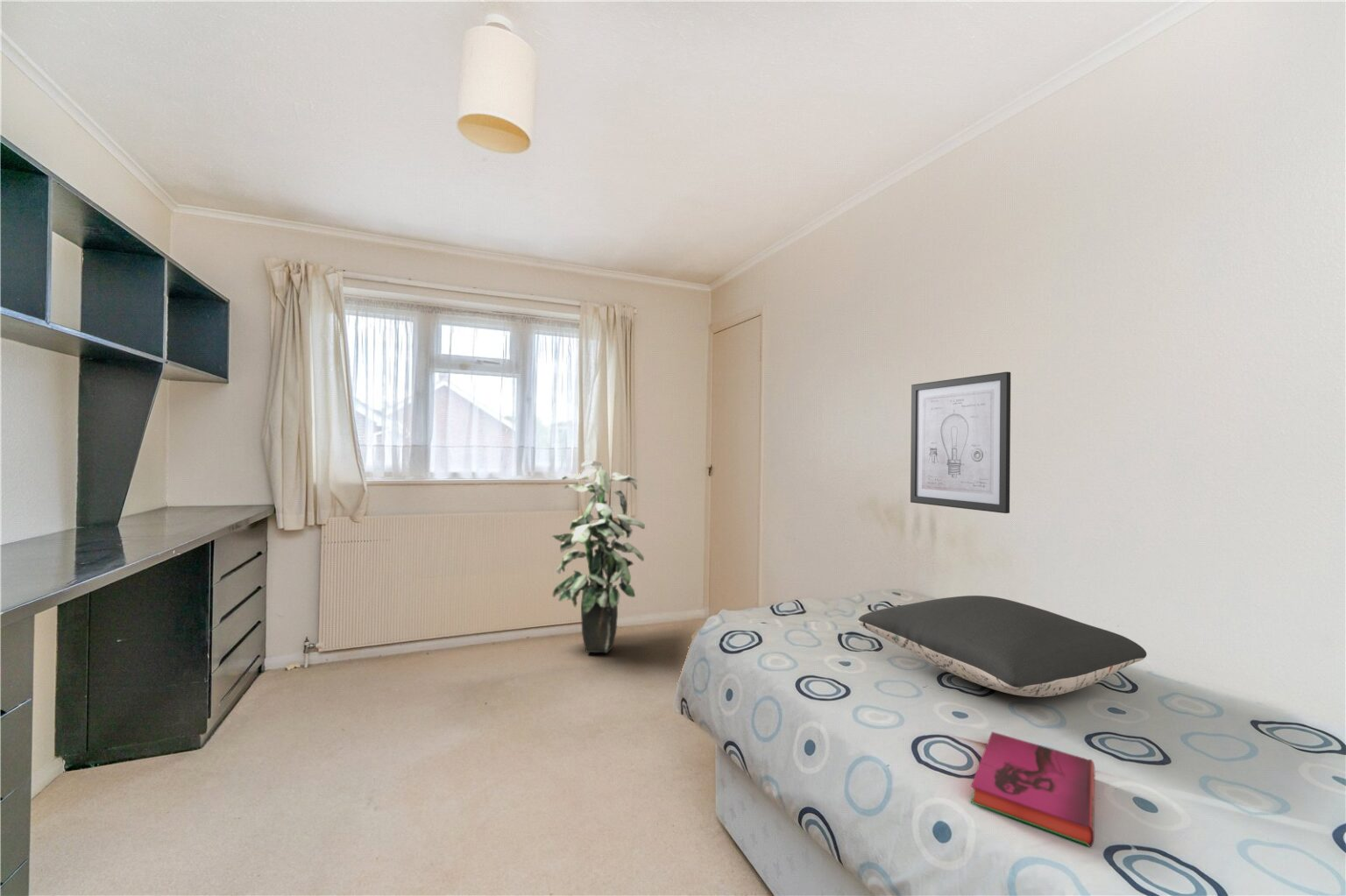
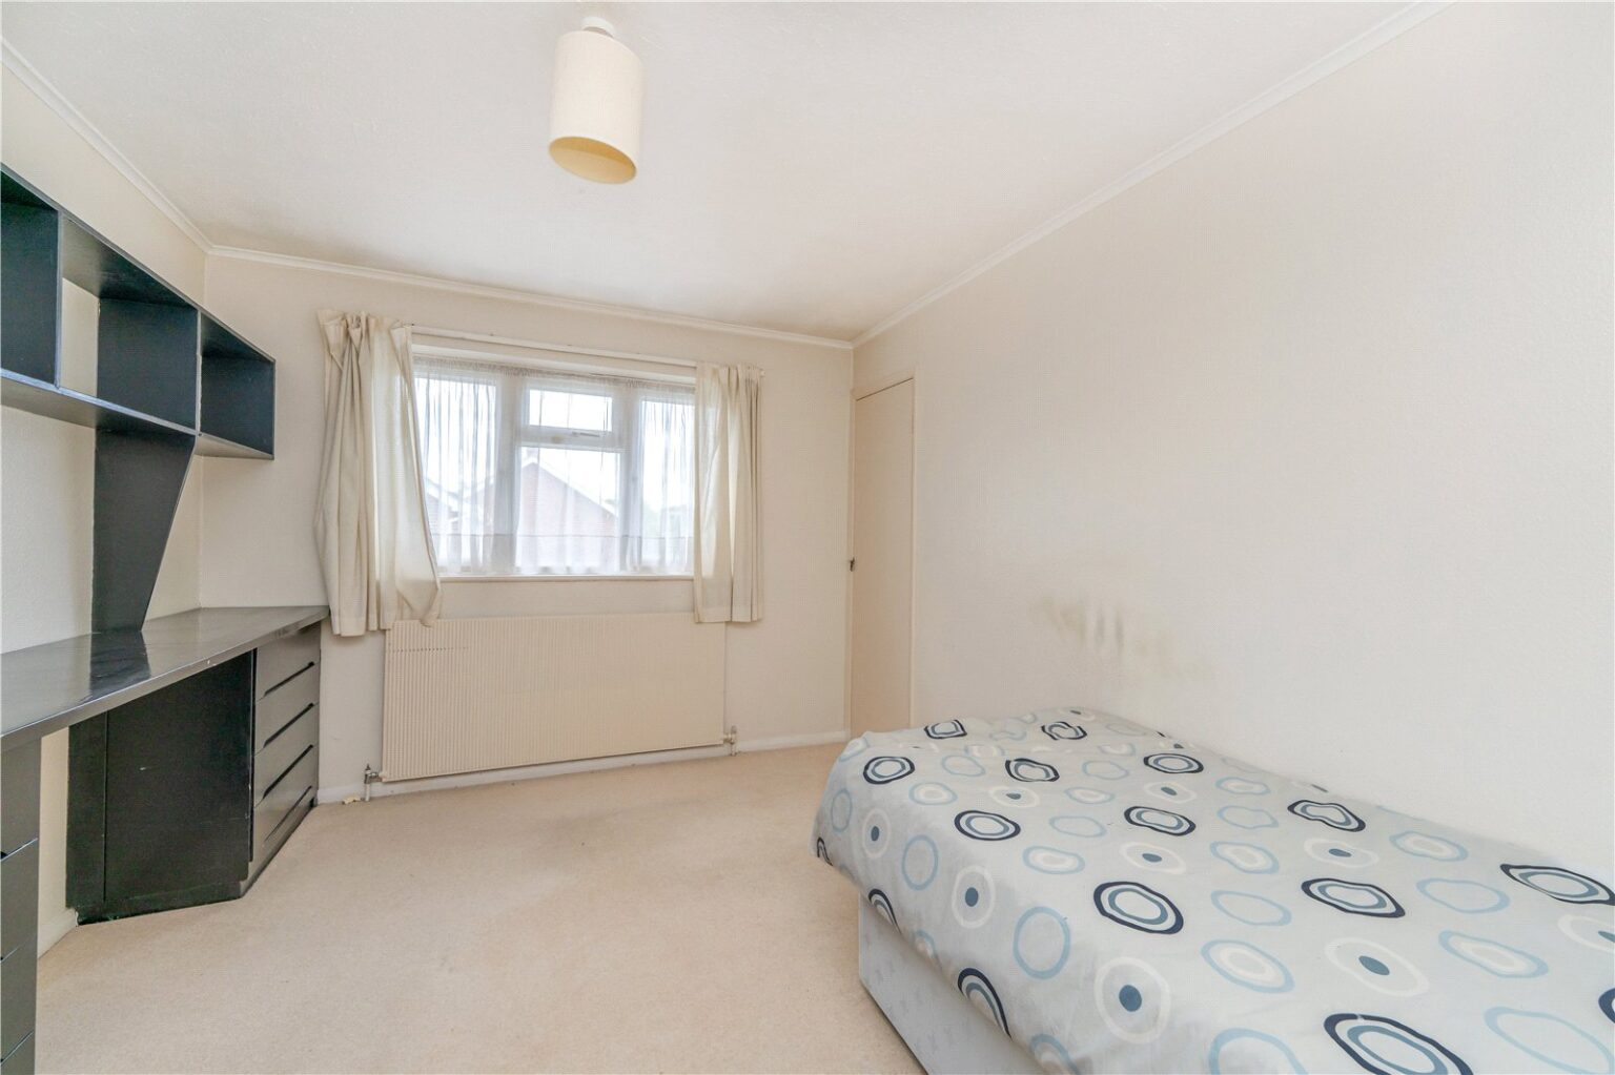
- pillow (989, 635)
- hardback book (1035, 780)
- wall art (956, 442)
- indoor plant (596, 554)
